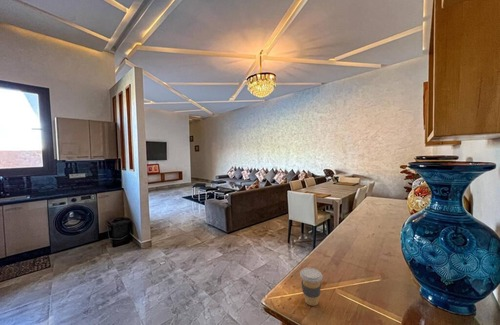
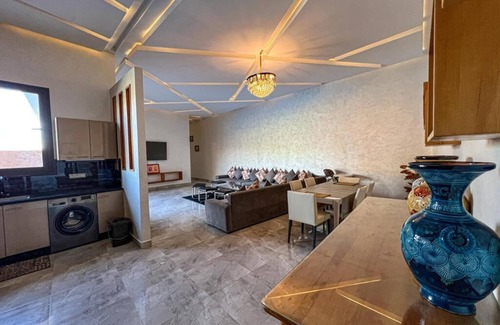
- coffee cup (311, 286)
